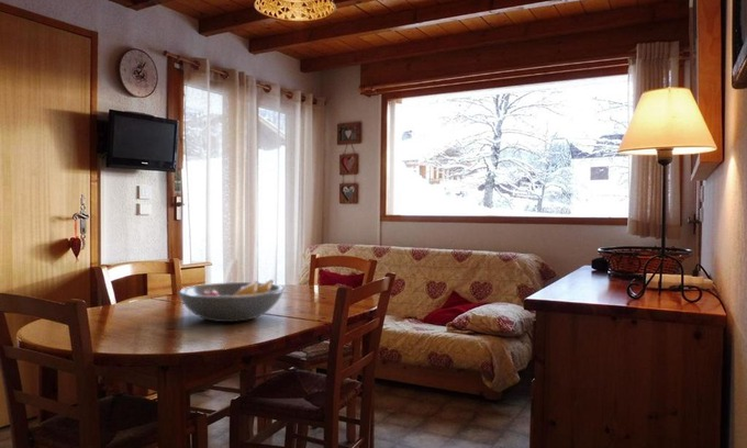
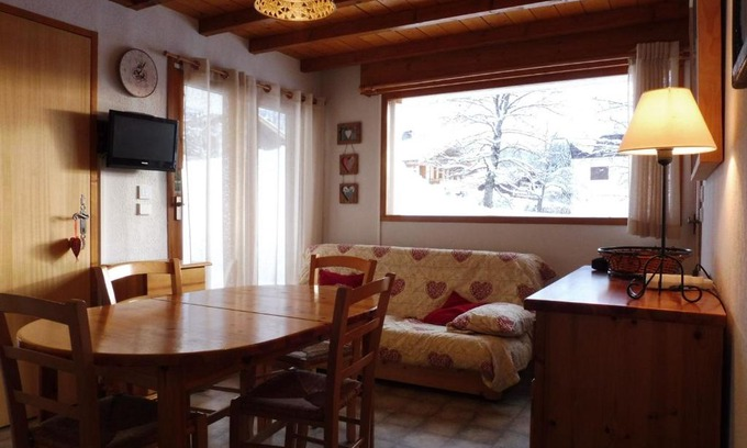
- fruit bowl (232, 299)
